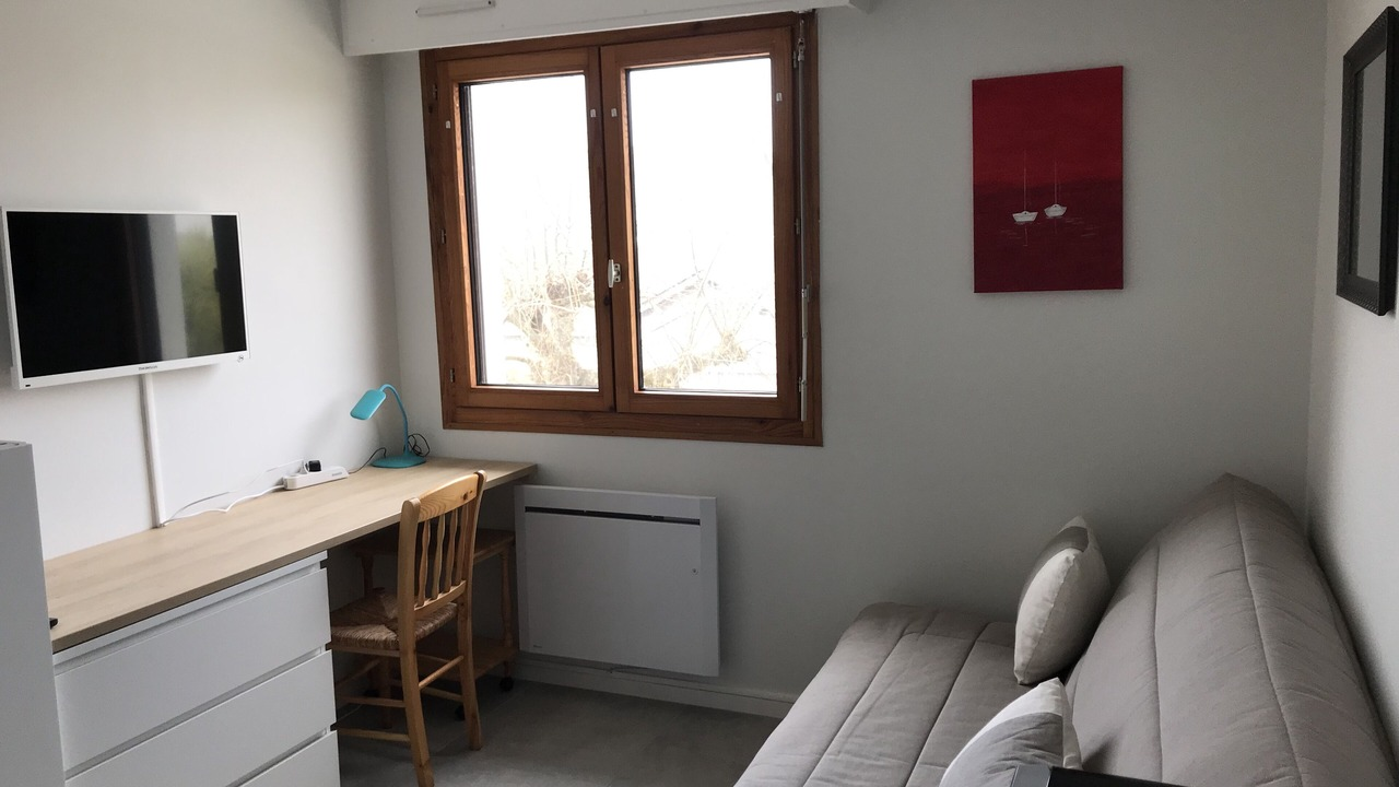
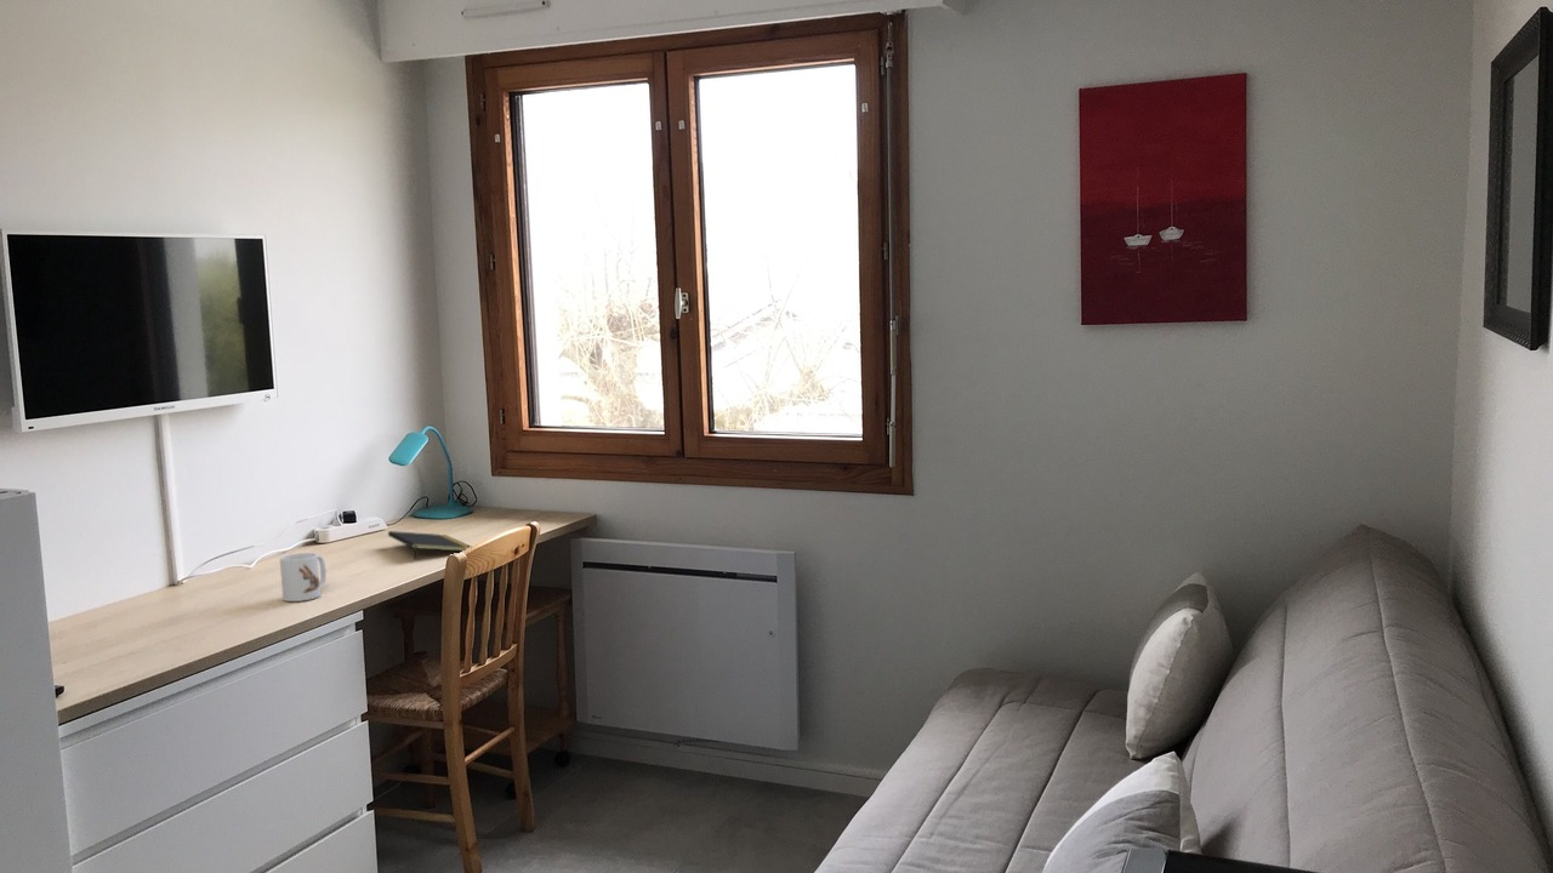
+ mug (306, 575)
+ notepad (430, 541)
